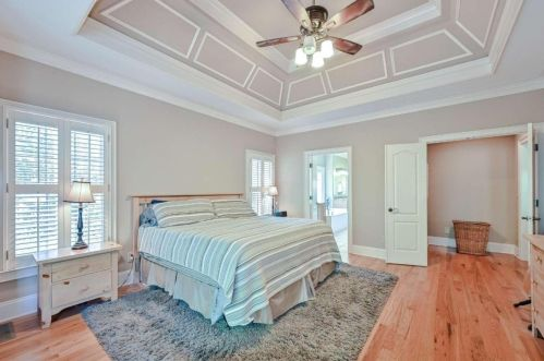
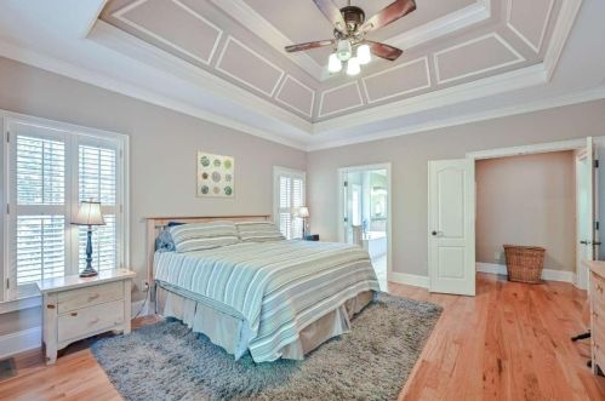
+ wall art (216, 176)
